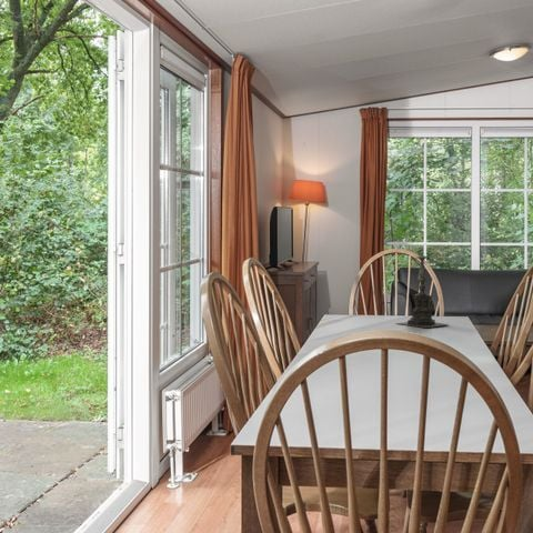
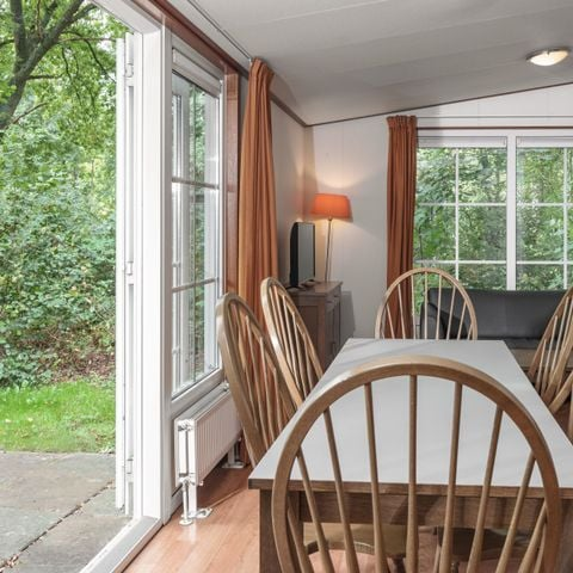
- candle holder (422, 284)
